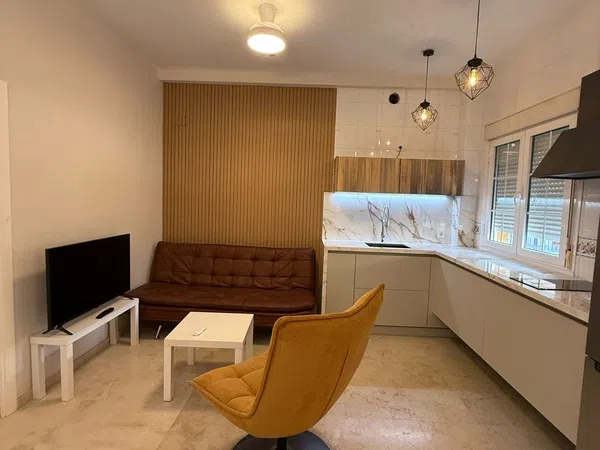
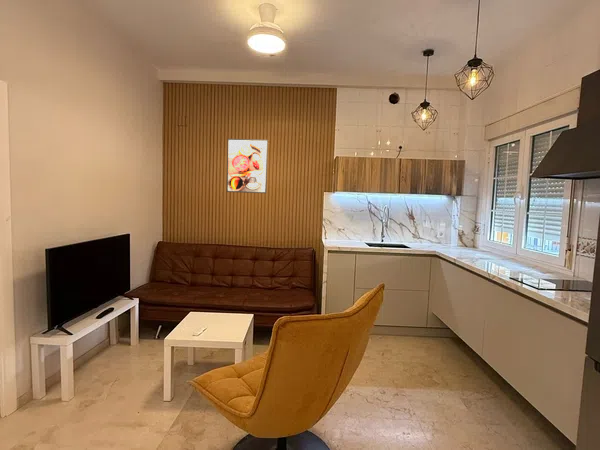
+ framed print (247, 166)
